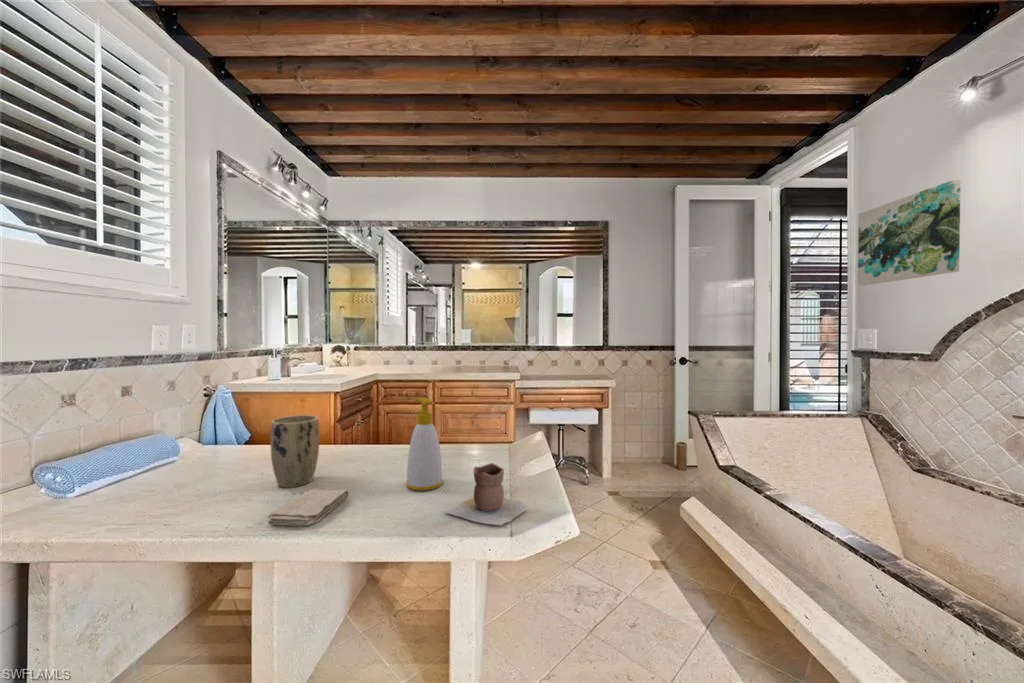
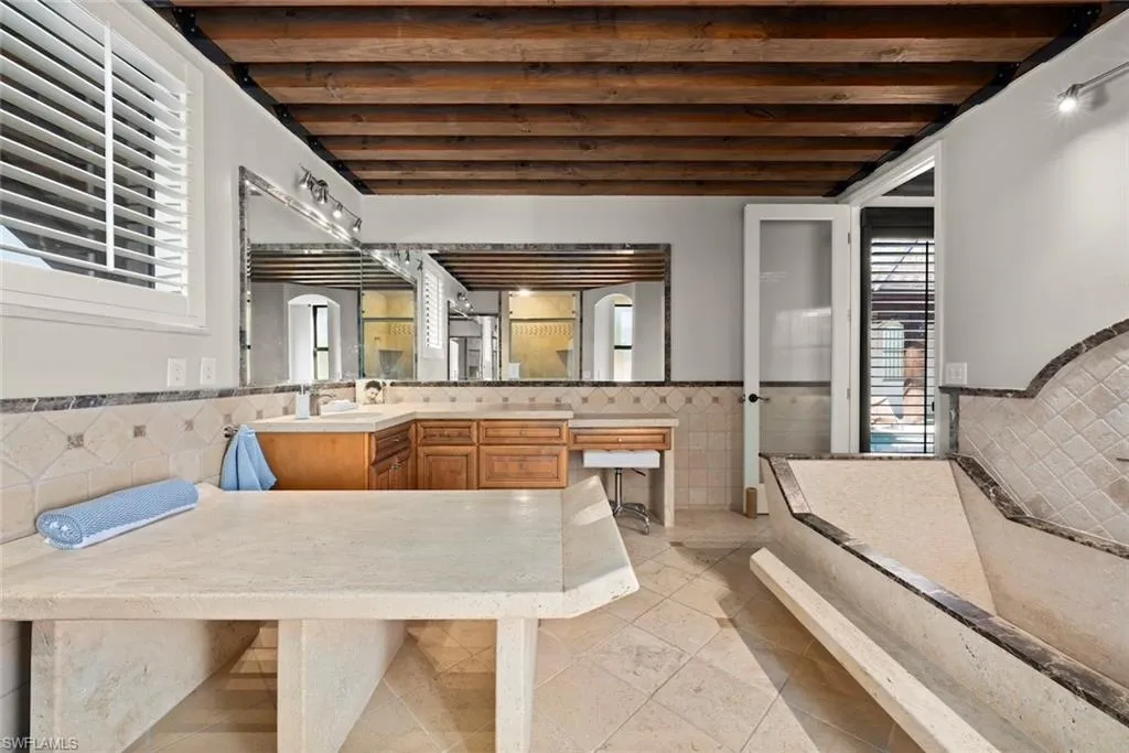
- vase (488, 487)
- soap bottle (424, 441)
- washcloth (310, 505)
- wall art (903, 239)
- plant pot (295, 450)
